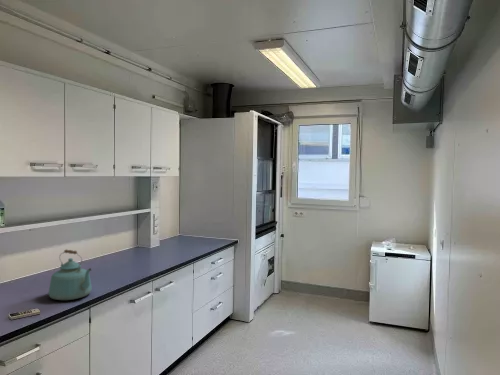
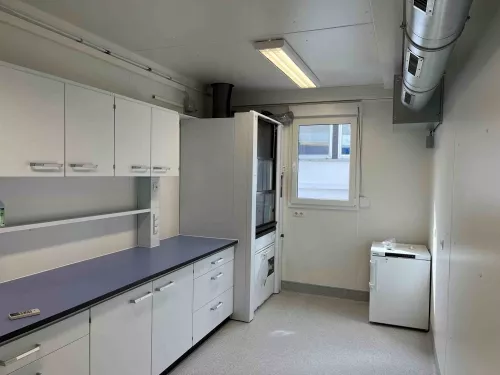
- kettle (73, 273)
